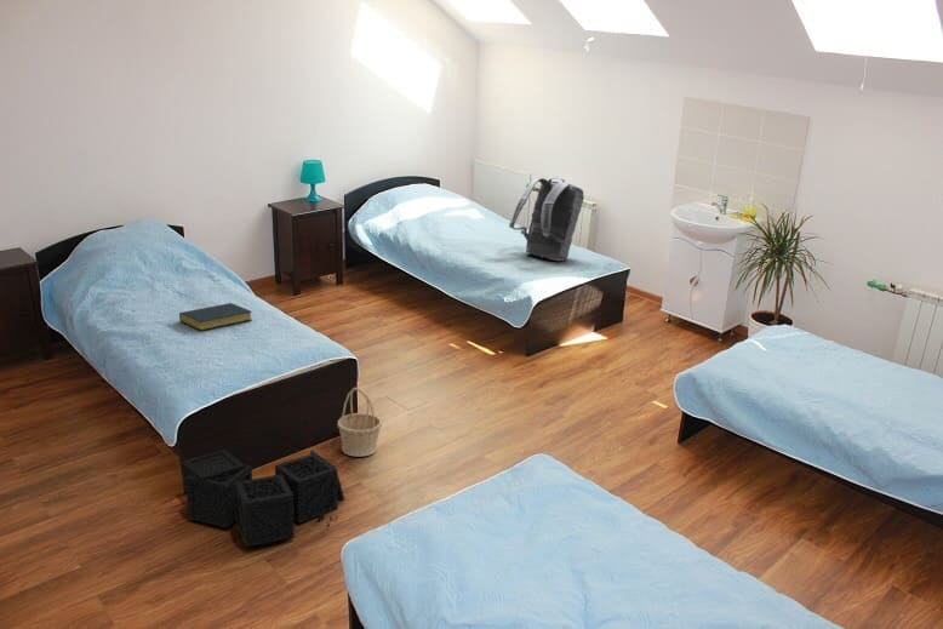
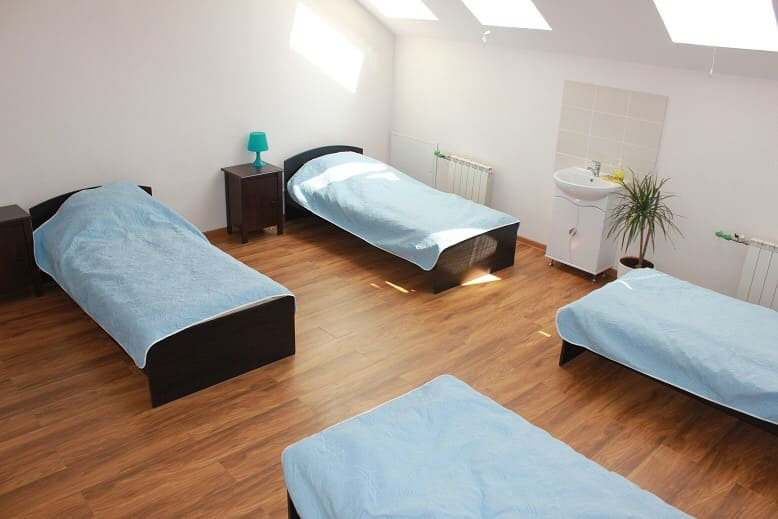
- backpack (547, 218)
- storage bin (269, 488)
- basket (359, 418)
- hardback book (216, 315)
